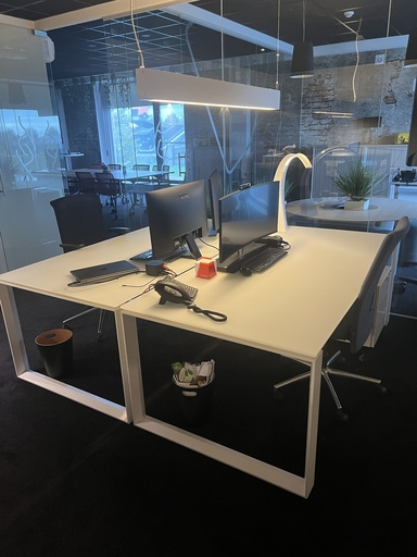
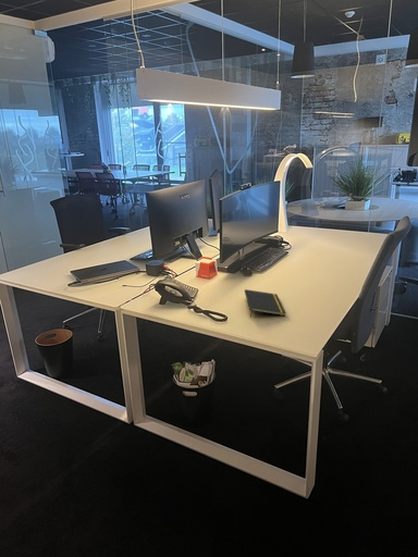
+ notepad (263, 301)
